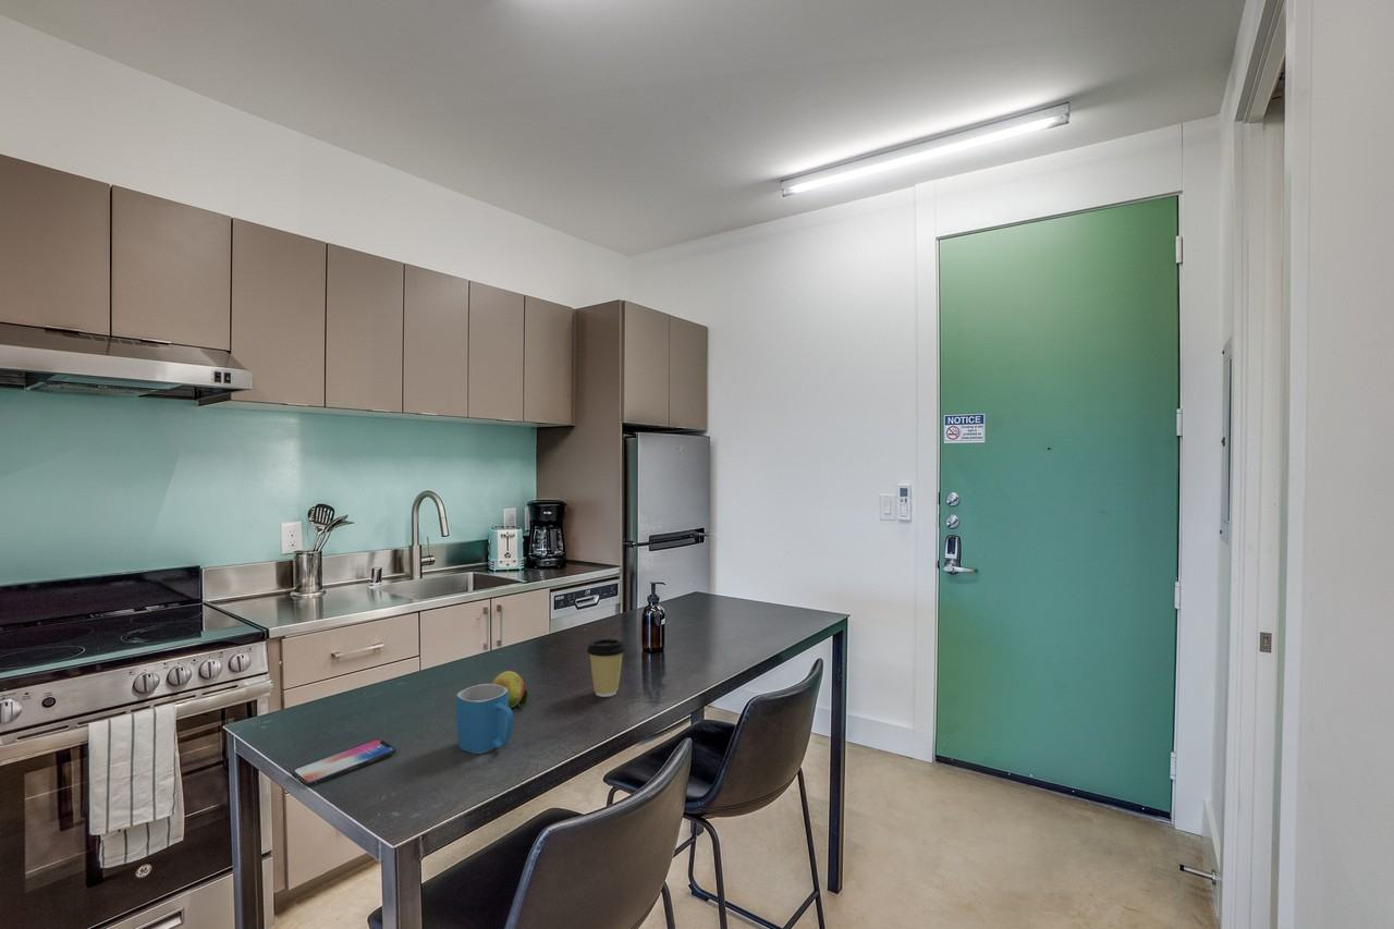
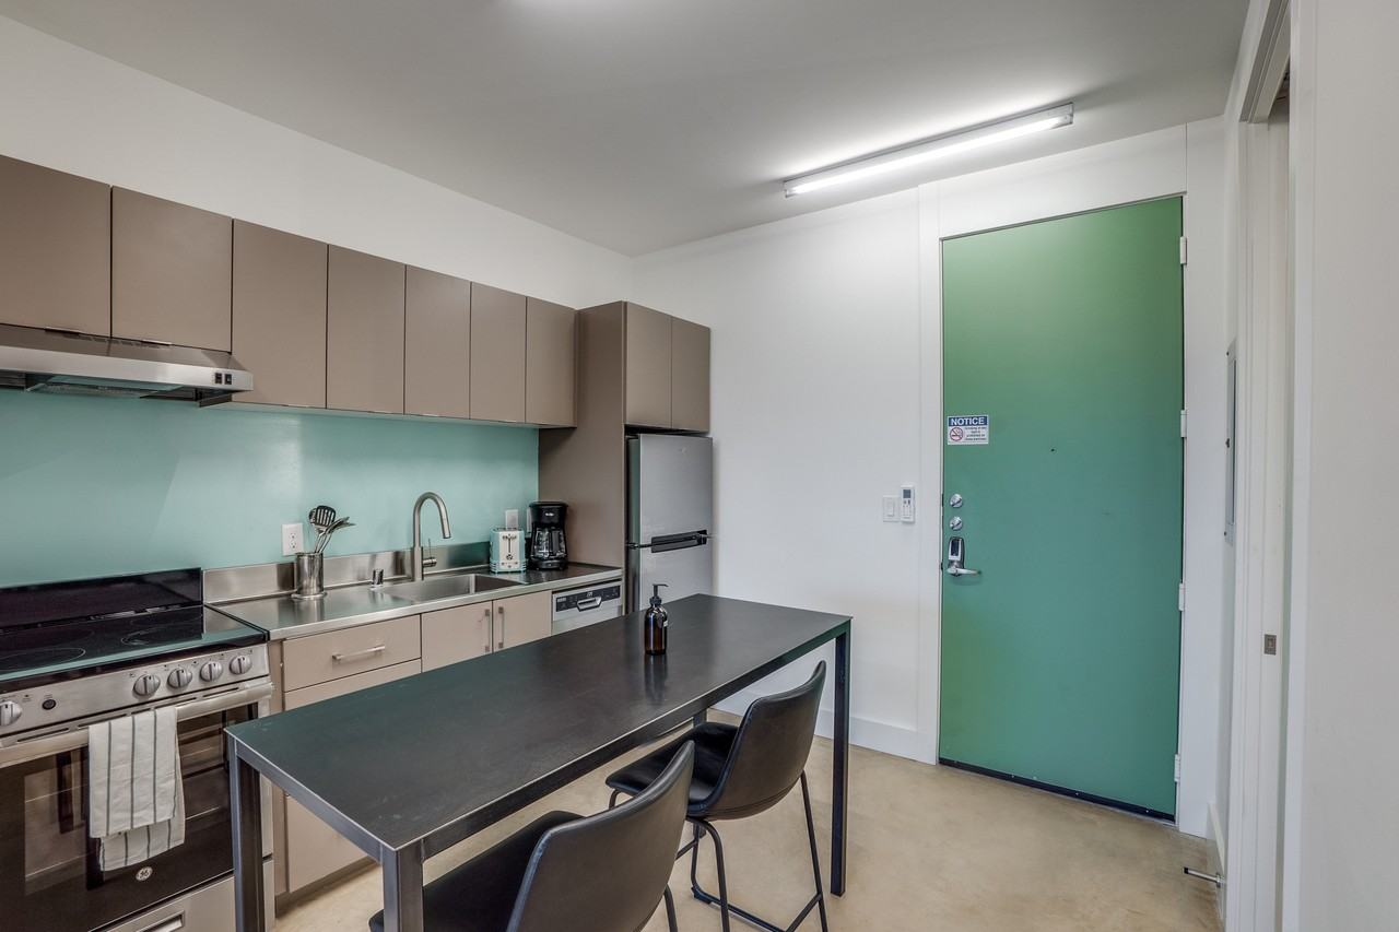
- mug (488, 720)
- fruit (508, 689)
- smartphone (345, 760)
- coffee cup (606, 667)
